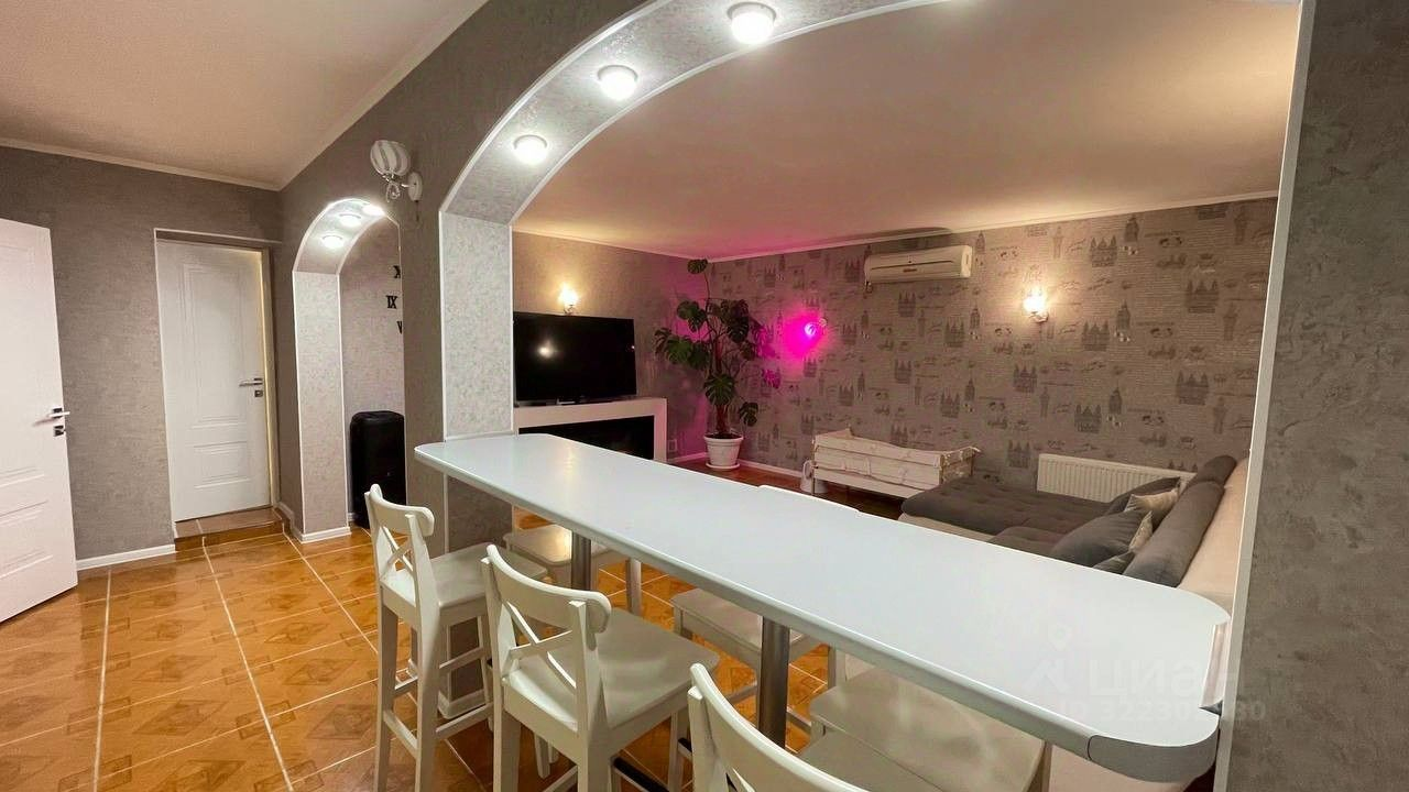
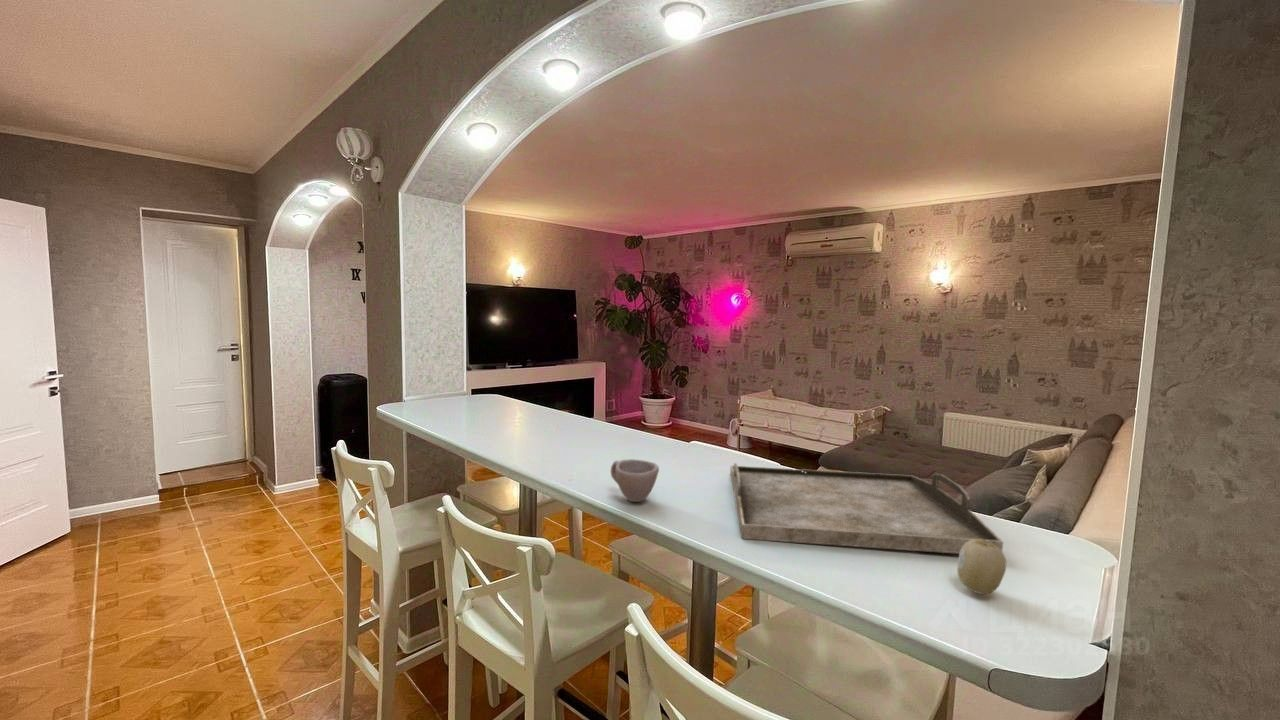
+ cup (630, 480)
+ serving tray (840, 491)
+ fruit (981, 566)
